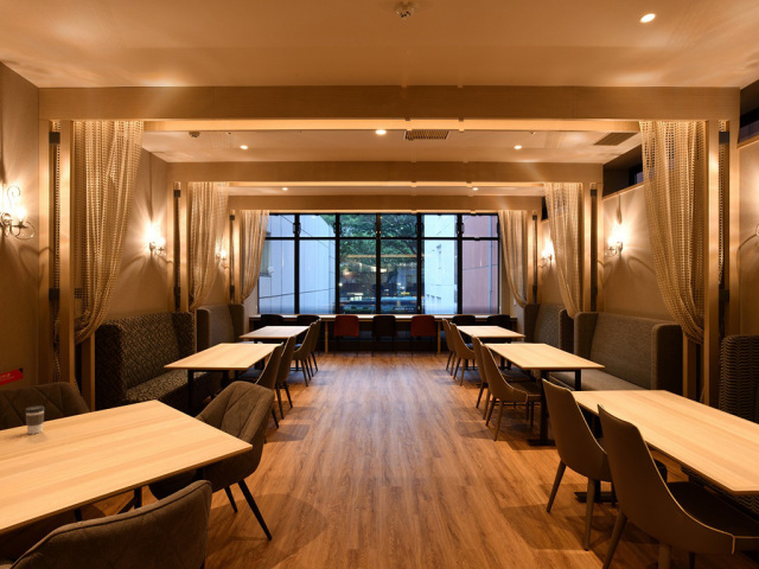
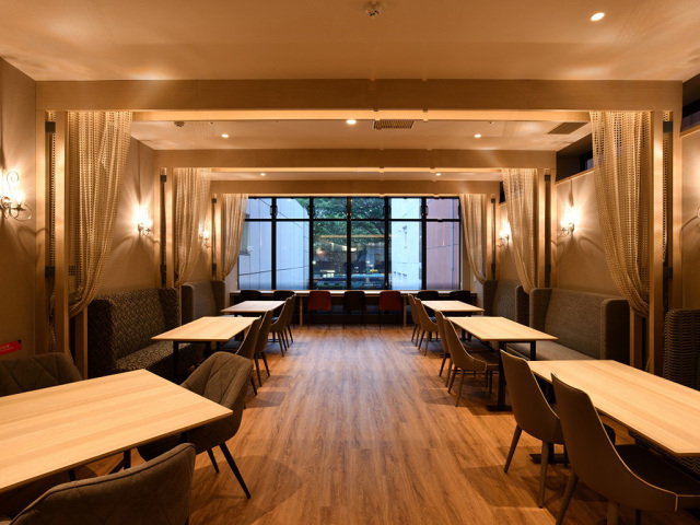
- coffee cup (34, 420)
